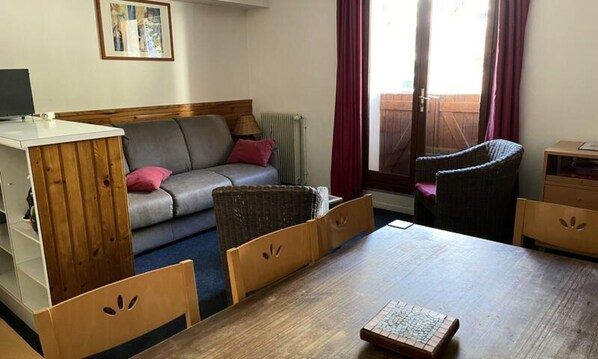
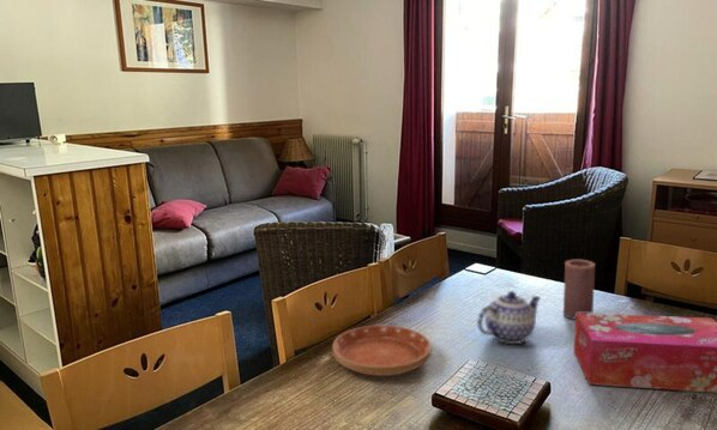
+ tissue box (652, 350)
+ teapot (510, 314)
+ saucer (381, 350)
+ candle (579, 289)
